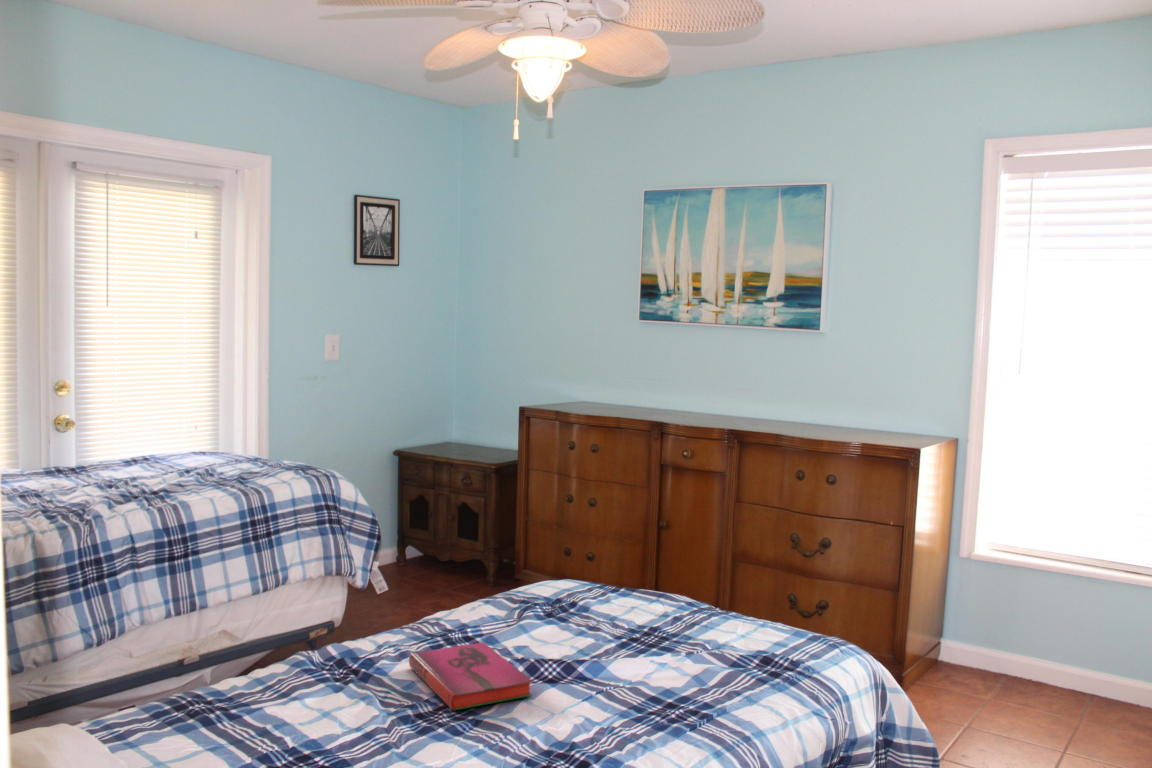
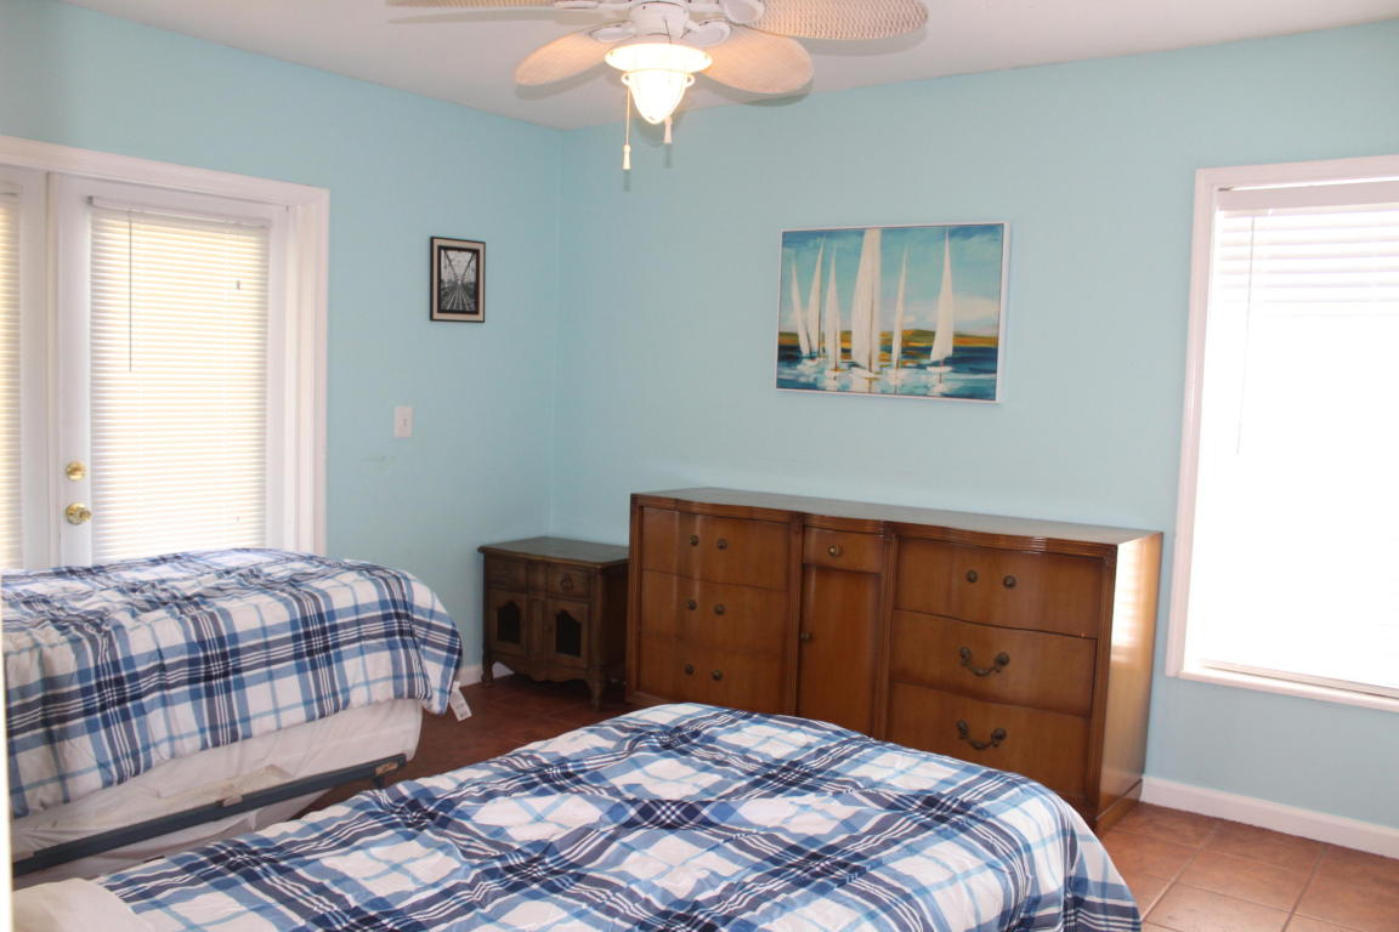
- hardback book (468, 674)
